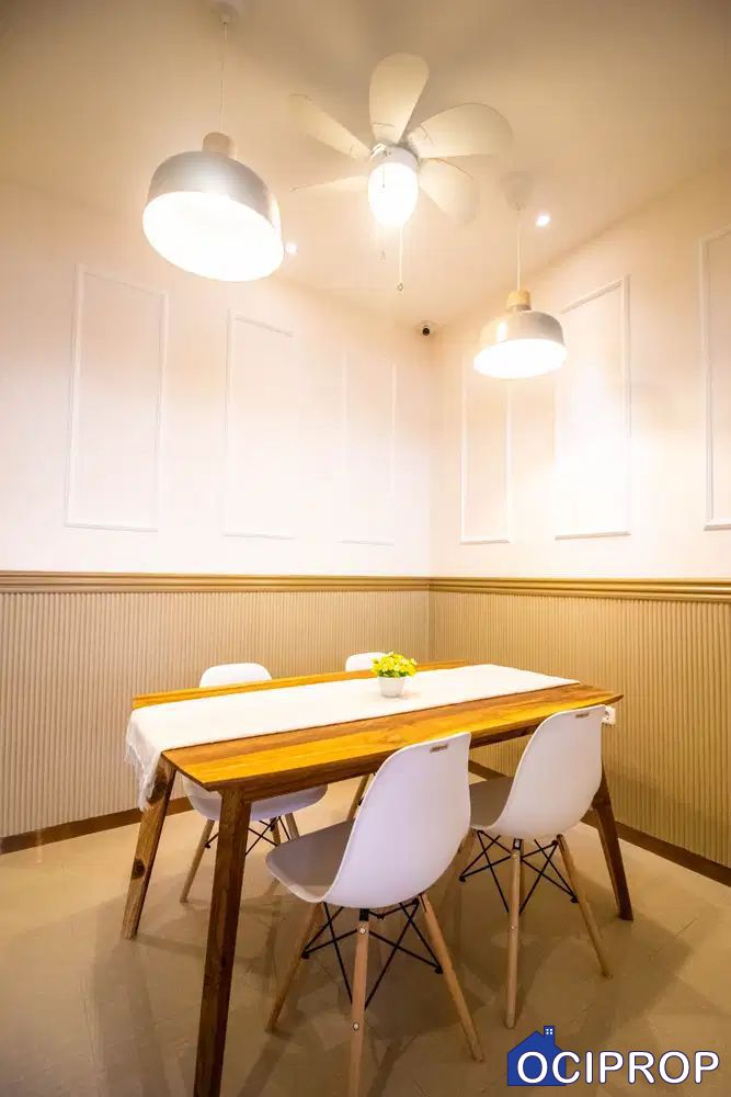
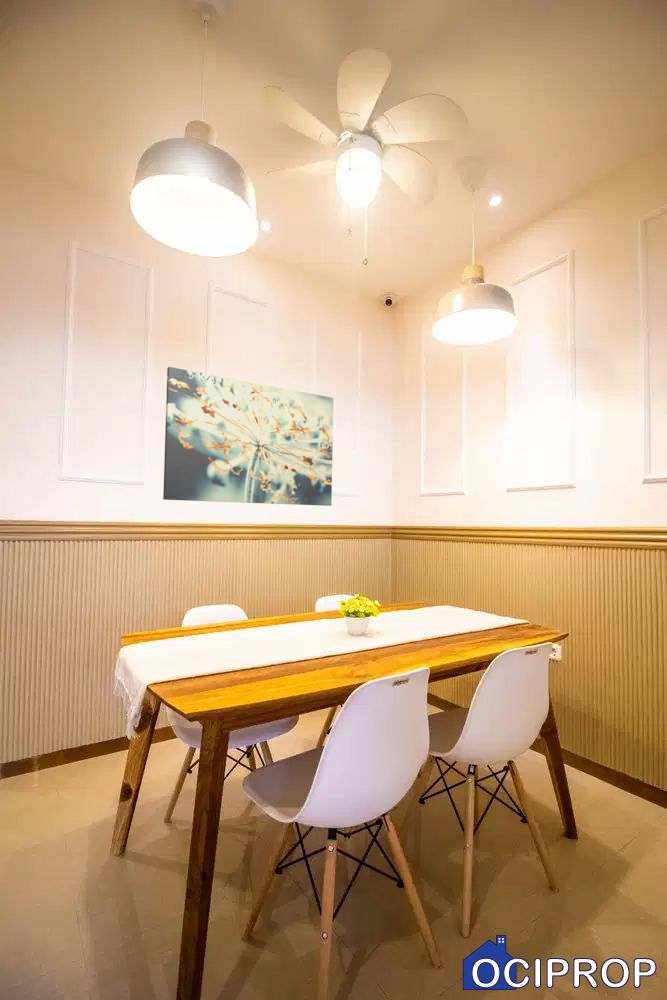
+ wall art (257, 443)
